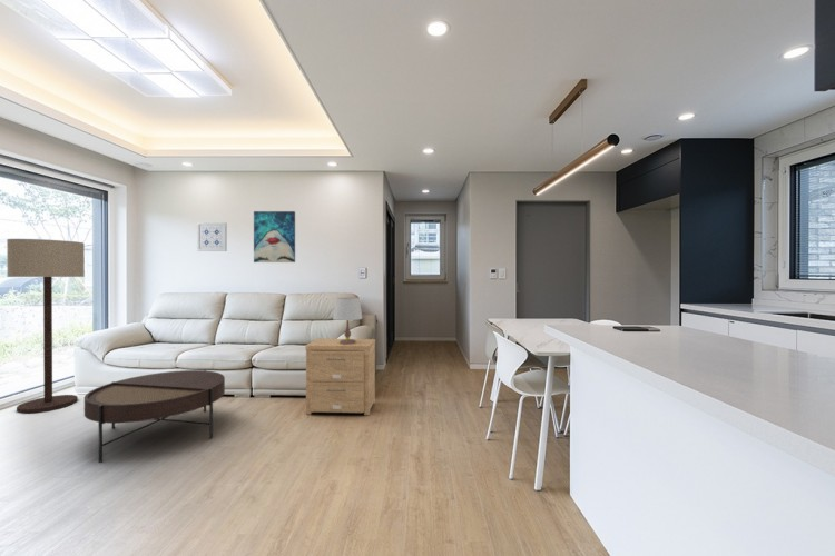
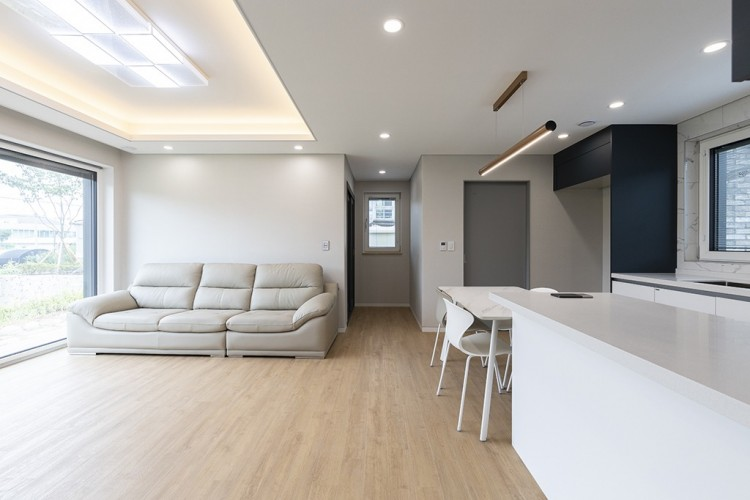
- side table (341, 376)
- wall art (212, 237)
- floor lamp (48, 322)
- coffee table (160, 408)
- wall art (274, 237)
- table lamp (347, 320)
